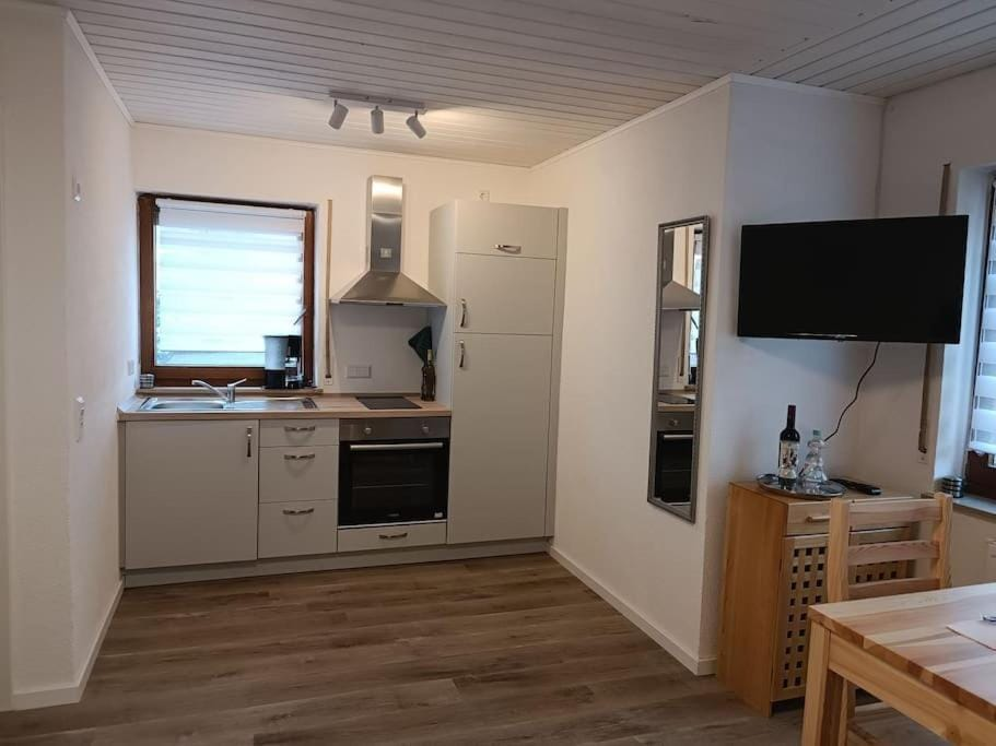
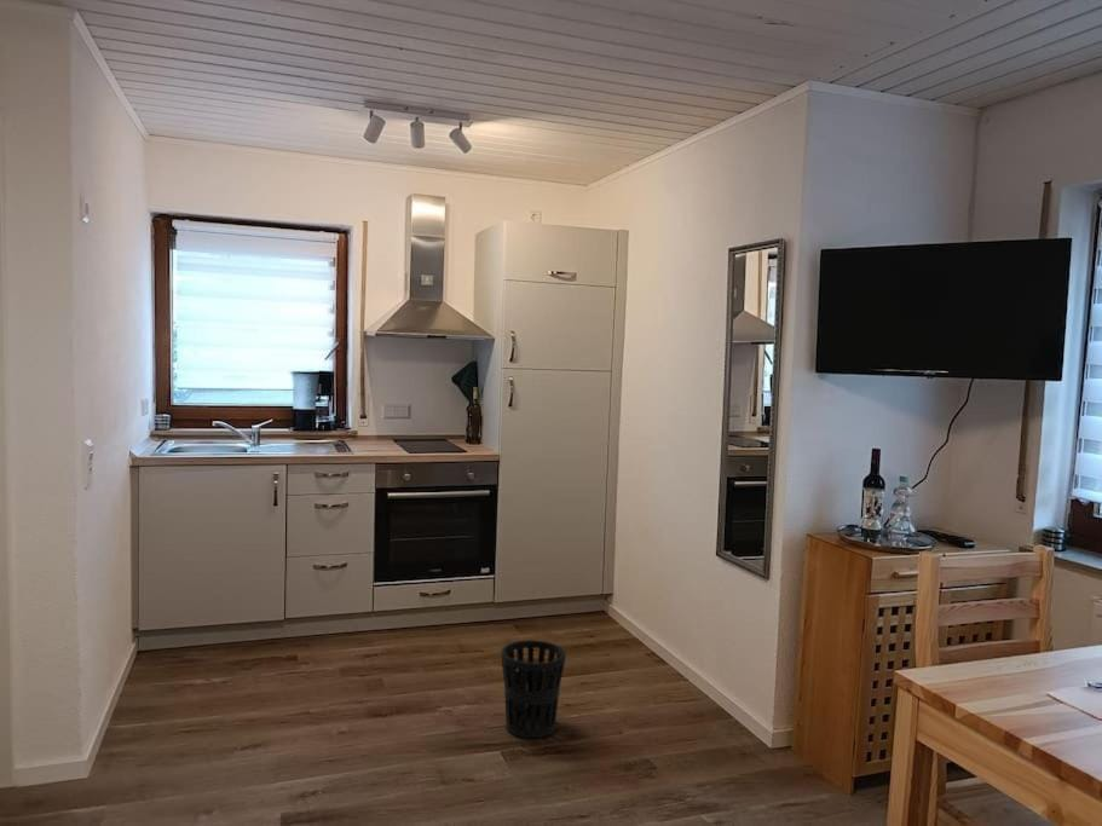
+ wastebasket (531, 688)
